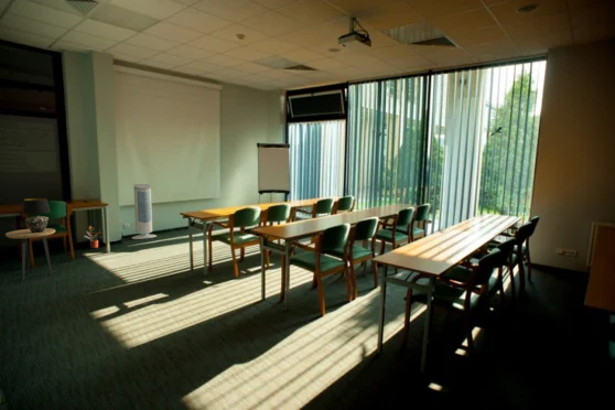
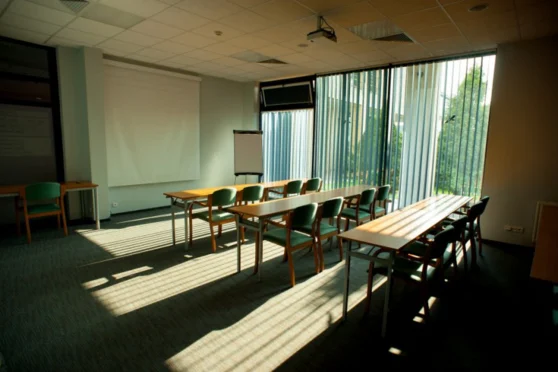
- side table (29, 253)
- air purifier (143, 209)
- potted plant (93, 237)
- table lamp (36, 215)
